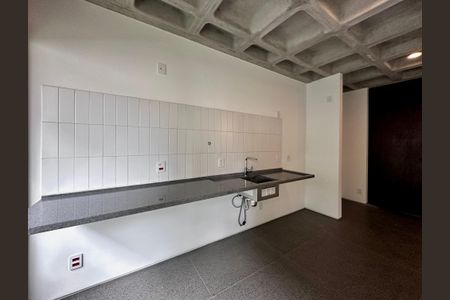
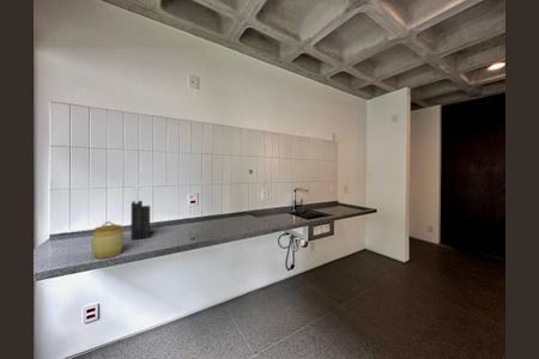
+ knife block (143, 209)
+ jar (108, 237)
